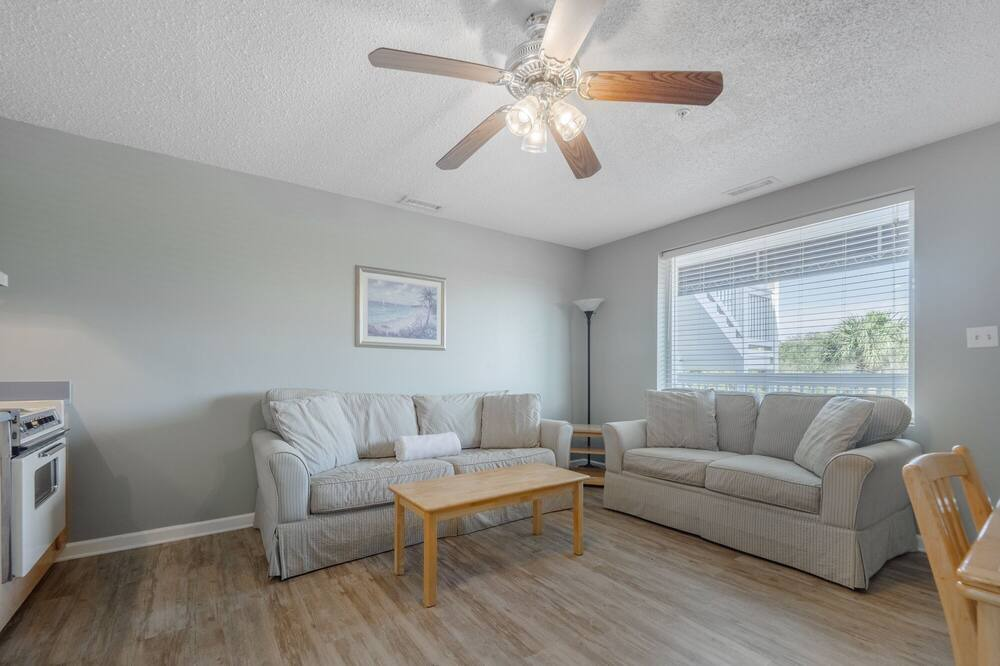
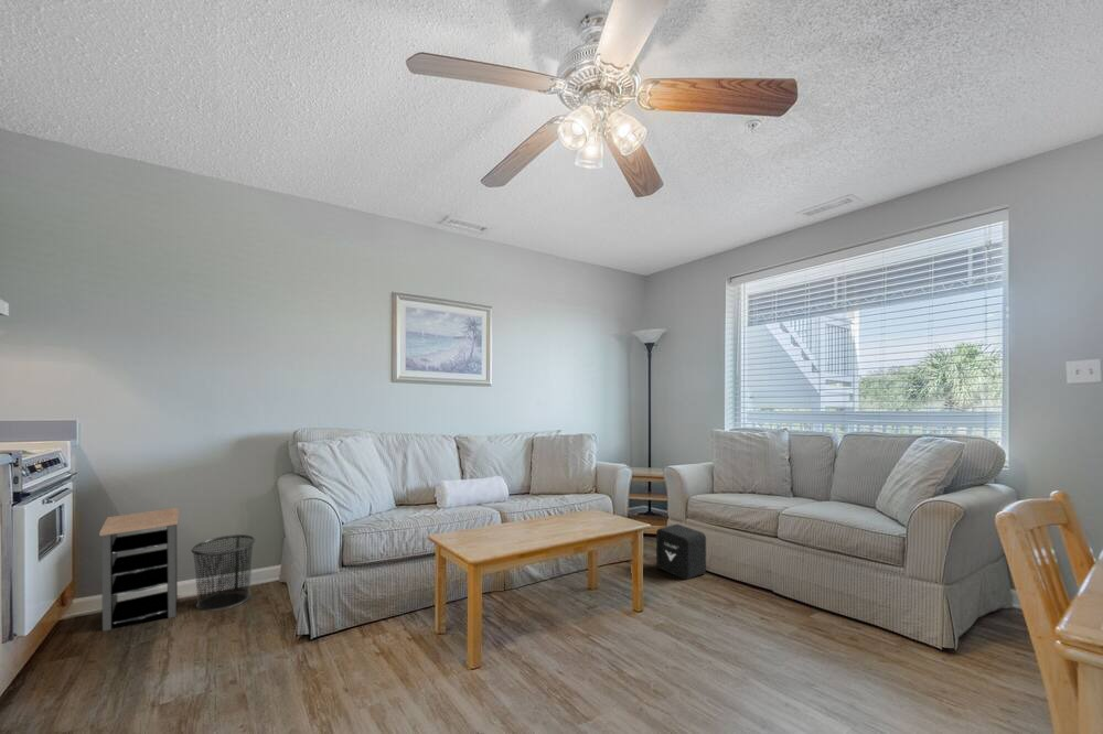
+ waste bin (224, 572)
+ side table (142, 566)
+ air purifier (679, 551)
